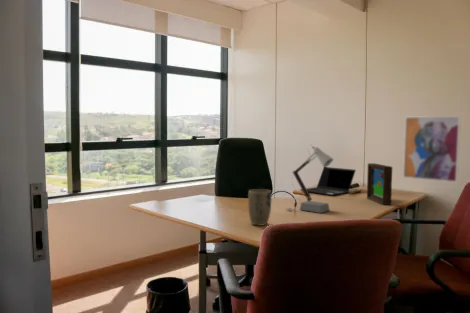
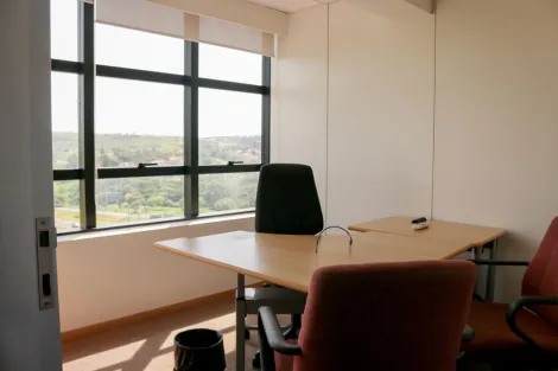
- plant pot (259, 207)
- picture frame (379, 183)
- desk lamp (301, 180)
- wall art (430, 148)
- laptop computer (327, 180)
